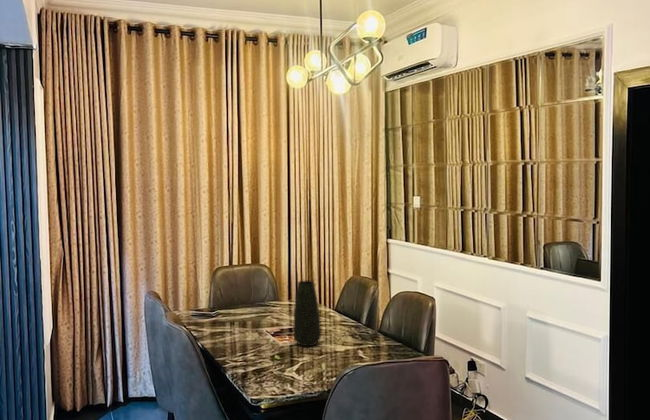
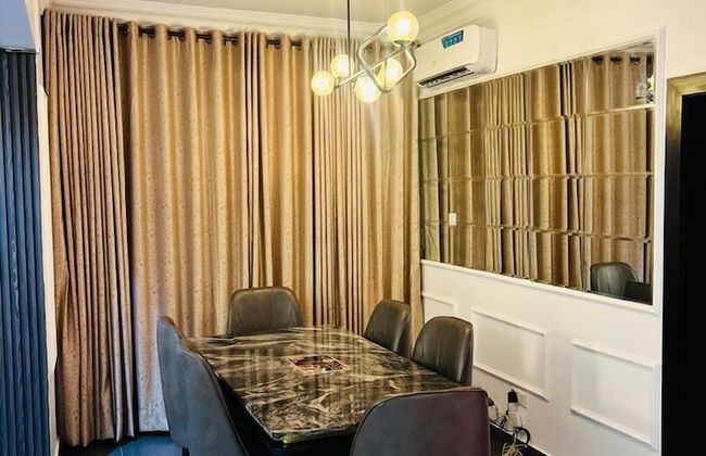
- vase (306, 312)
